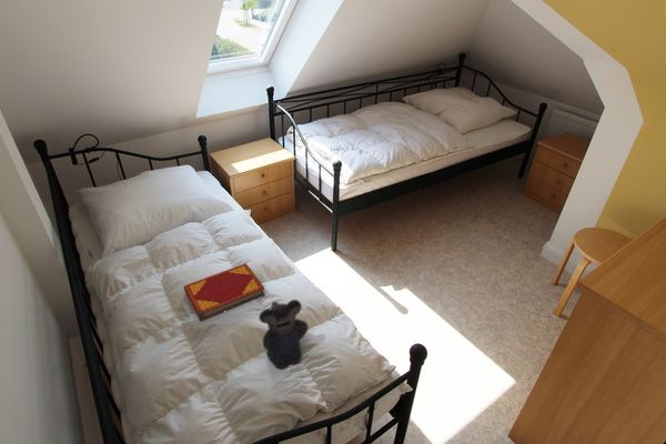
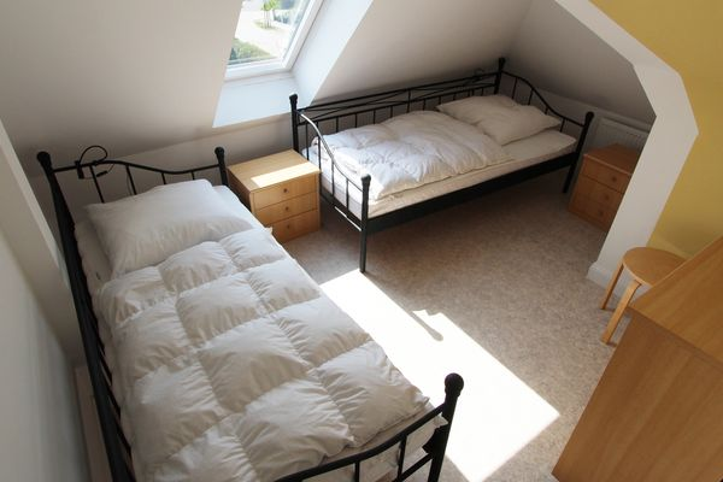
- bear (286, 329)
- hardback book (224, 290)
